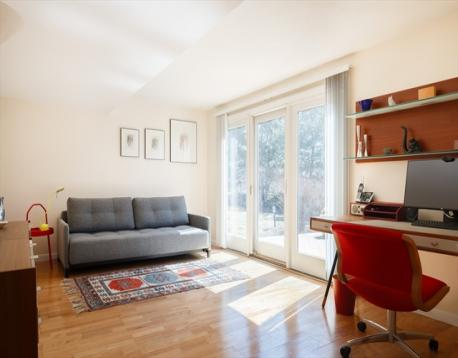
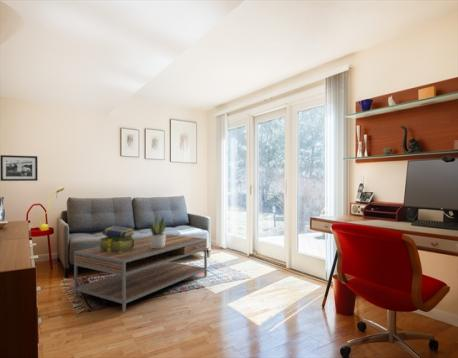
+ stack of books (118, 238)
+ picture frame (19, 168)
+ potted plant (157, 229)
+ coffee table (148, 265)
